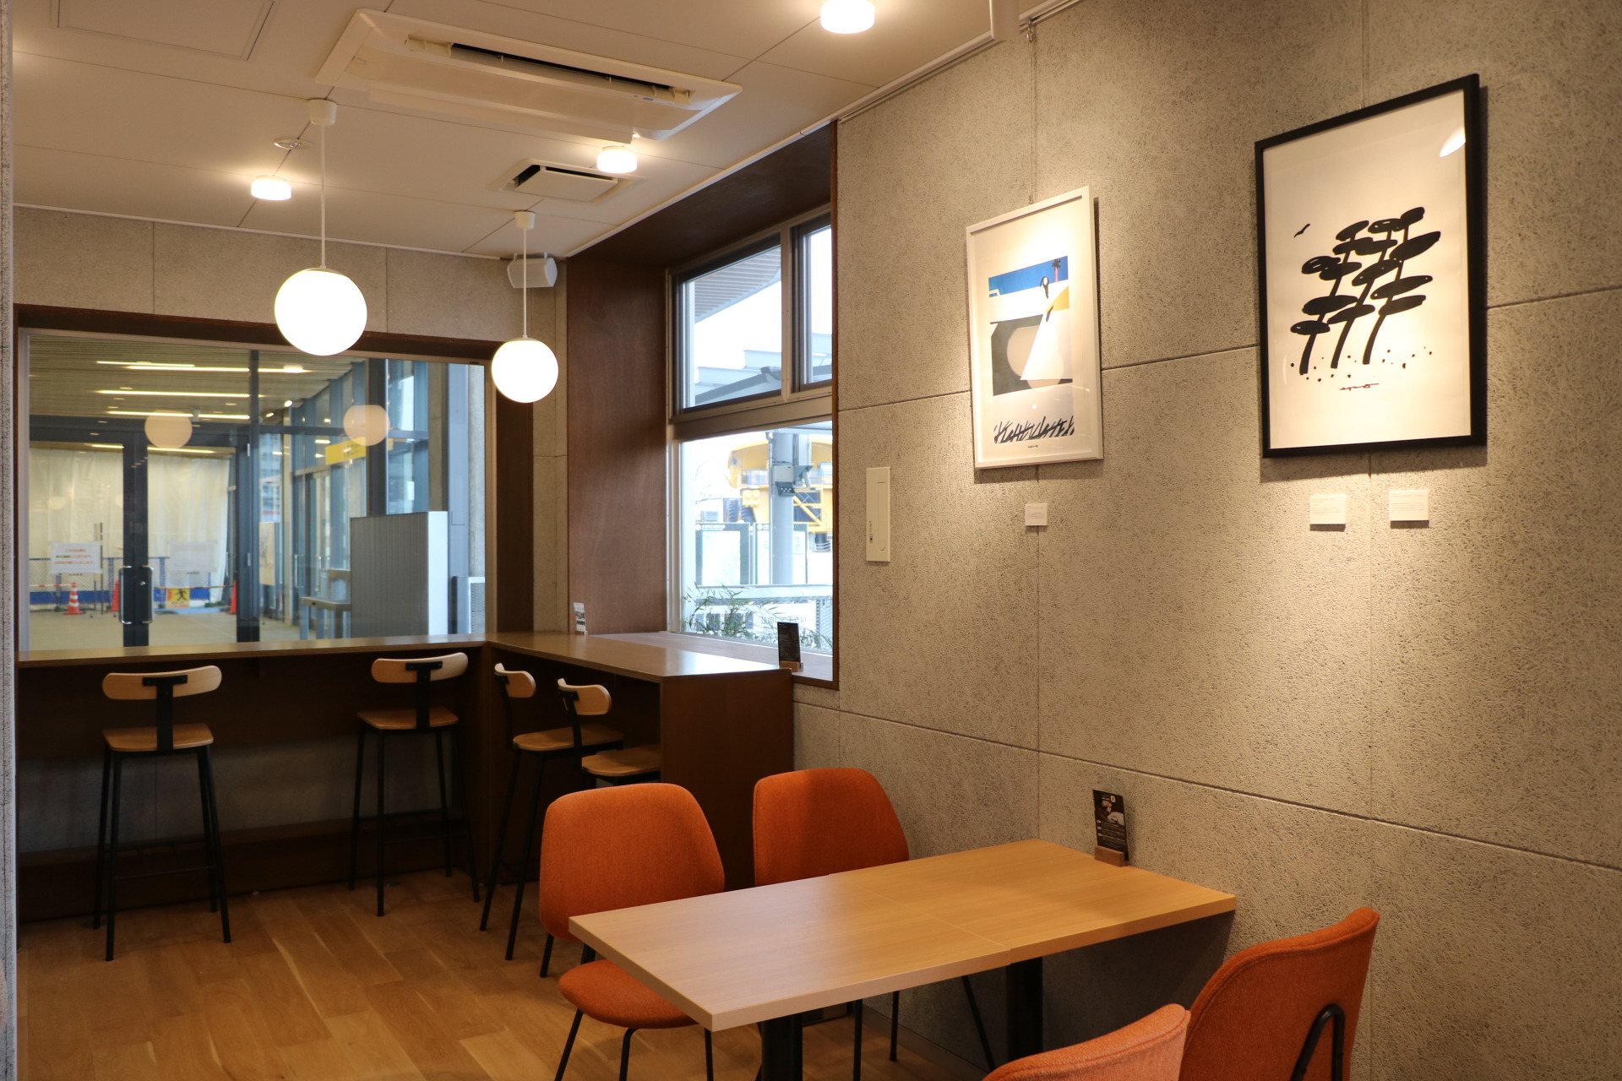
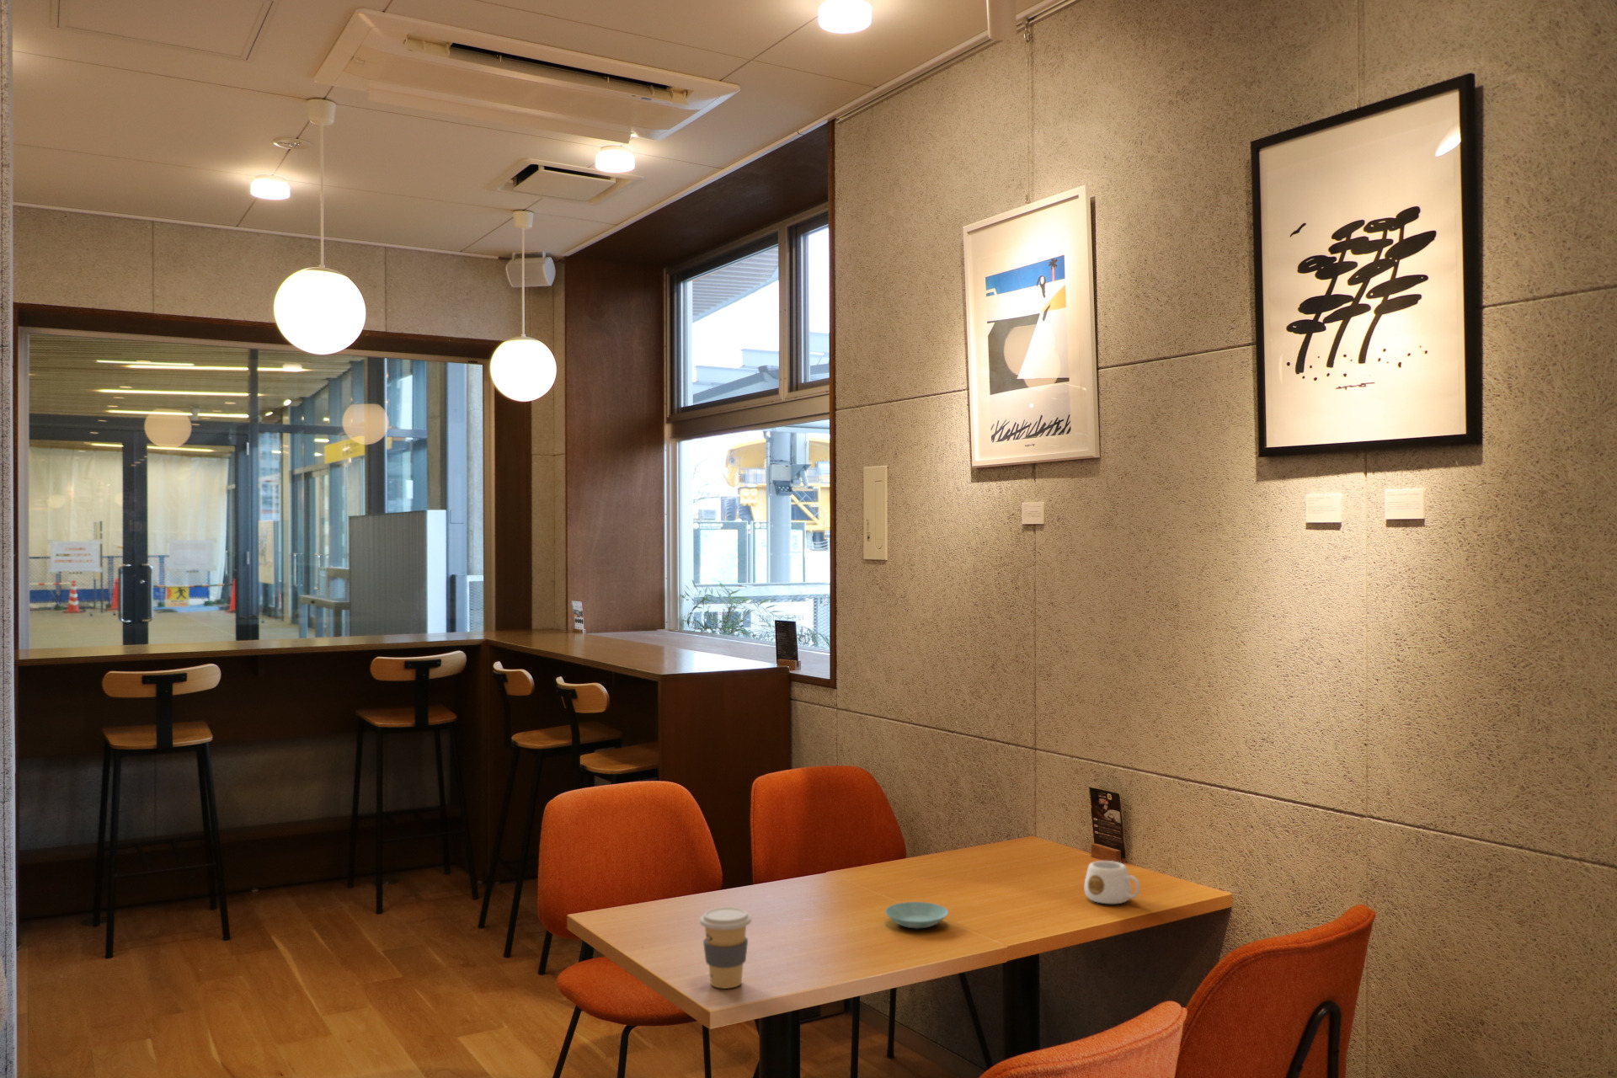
+ saucer (917, 917)
+ coffee cup (725, 948)
+ mug (1113, 883)
